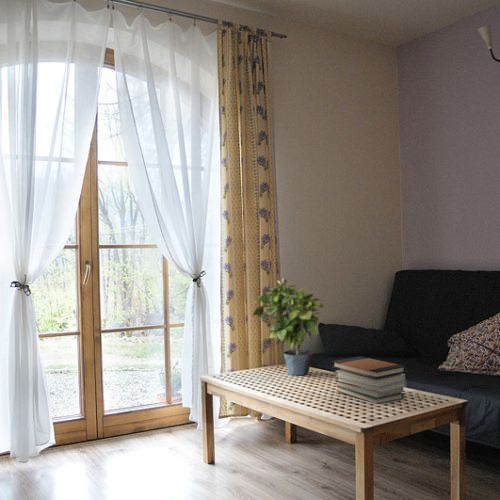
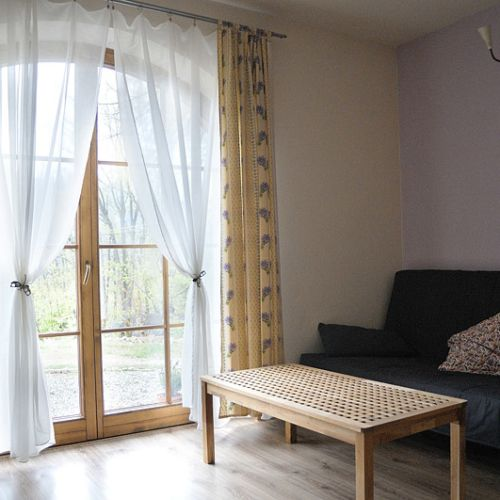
- book stack (369, 379)
- potted plant (291, 325)
